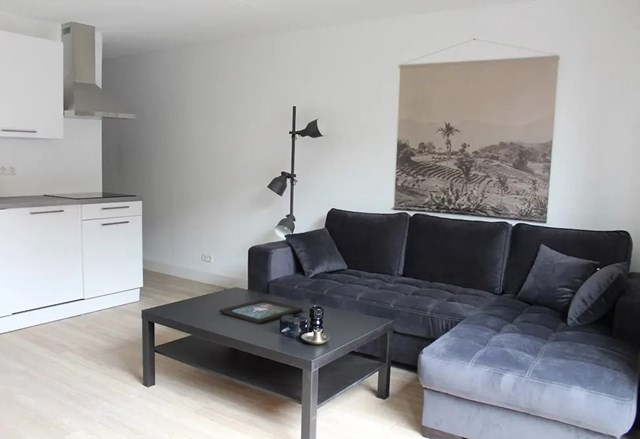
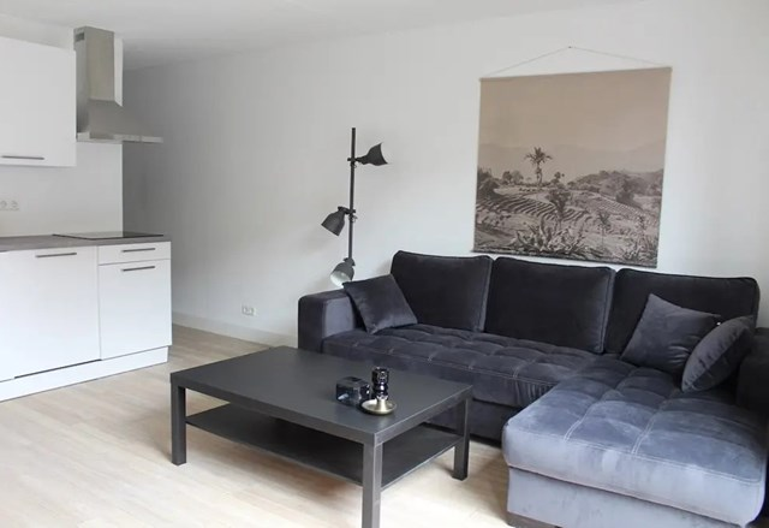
- decorative tray (261, 310)
